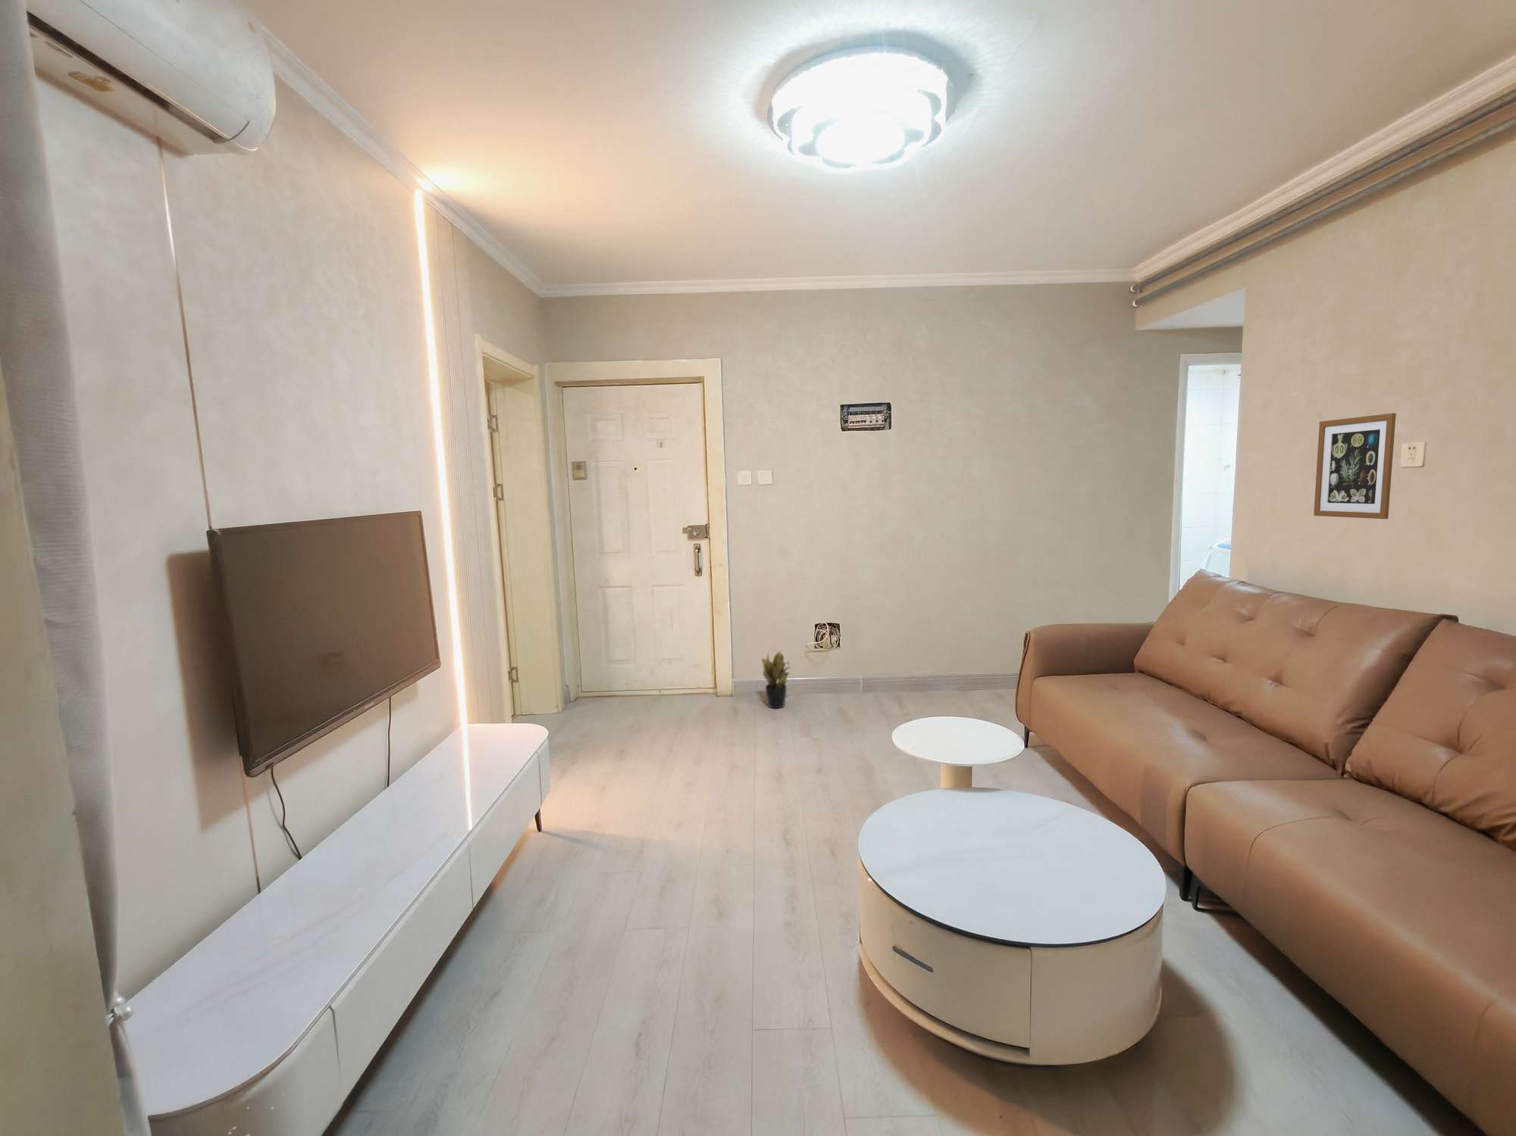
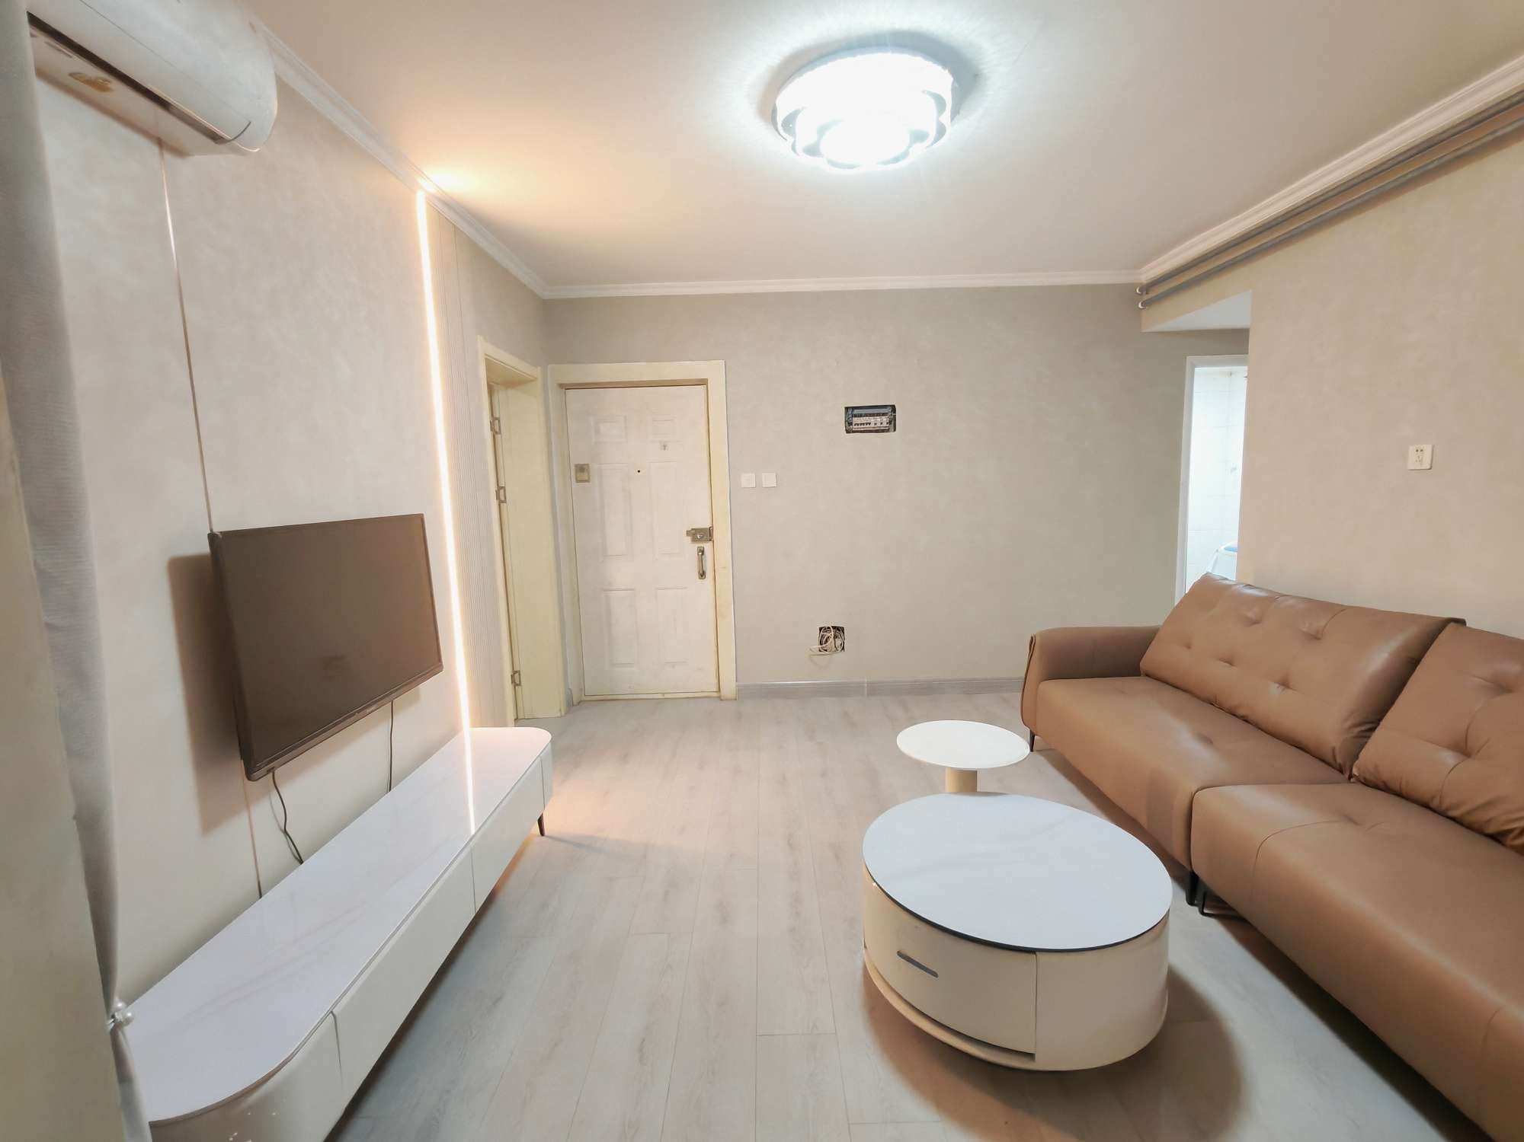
- wall art (1351, 468)
- potted plant (777, 677)
